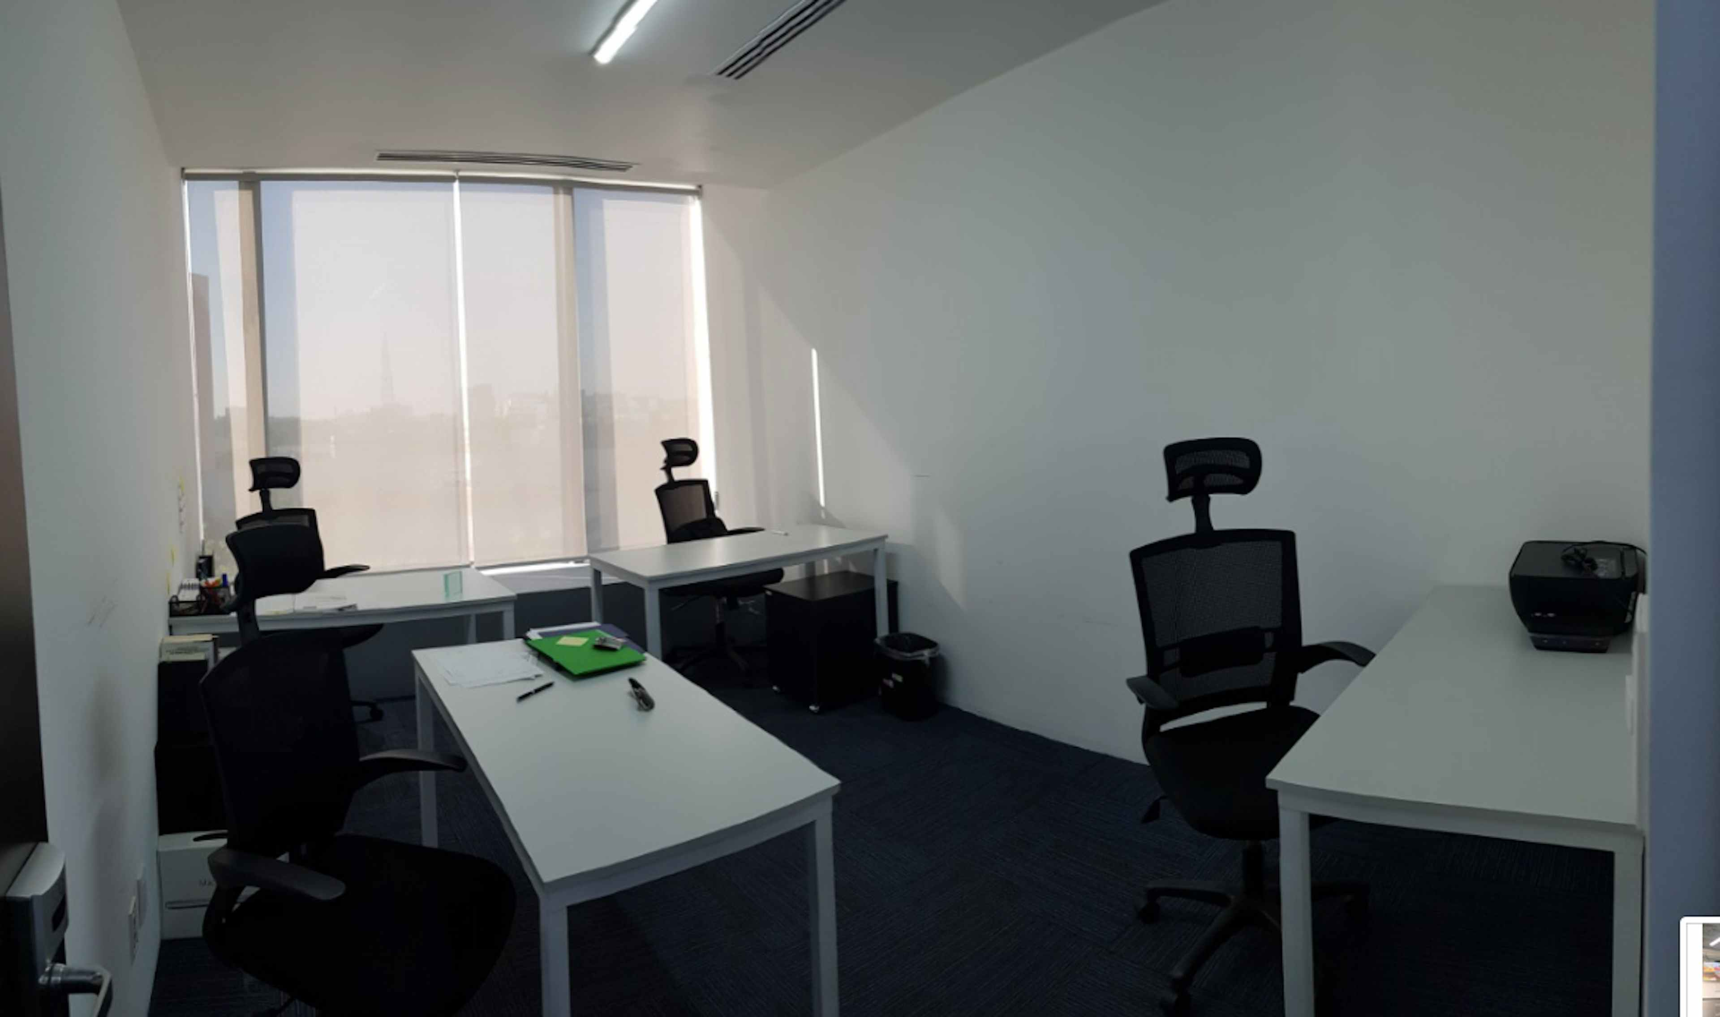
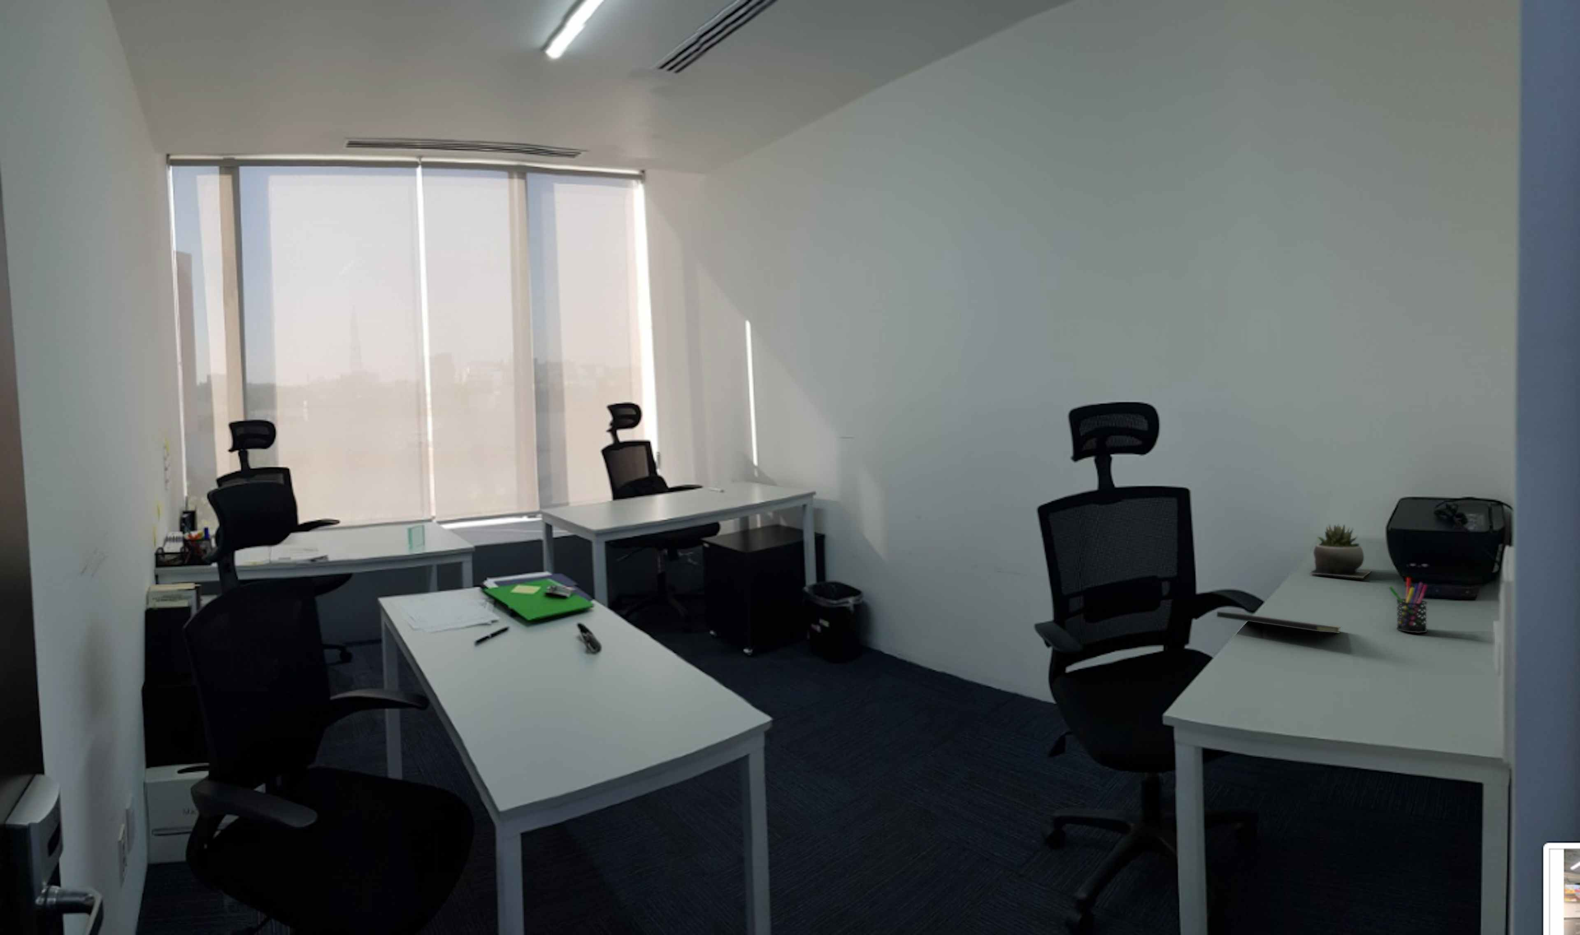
+ succulent plant (1340, 548)
+ notepad (1277, 622)
+ pen holder (1408, 604)
